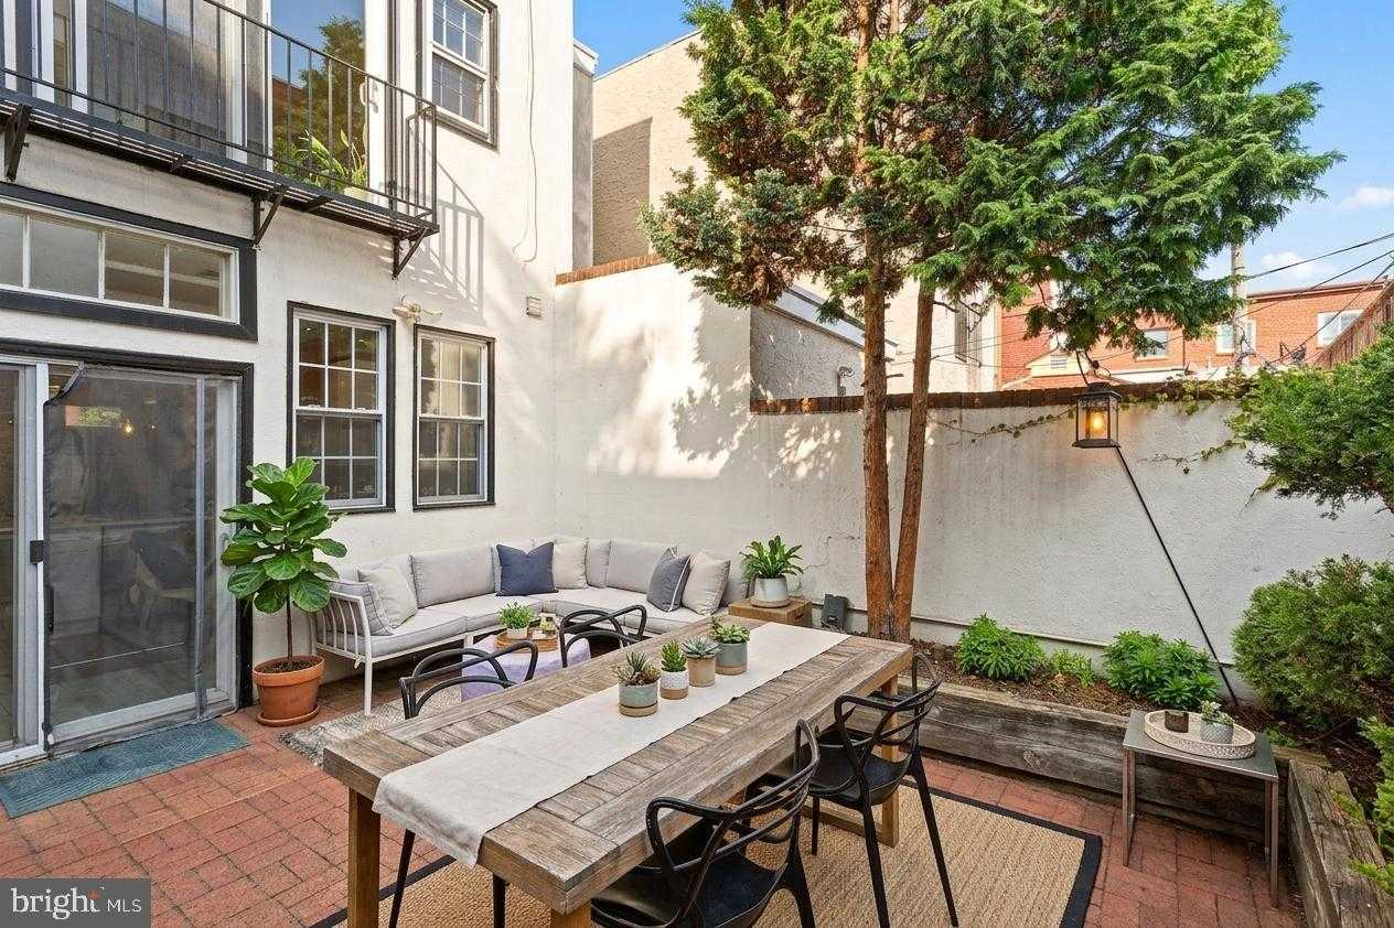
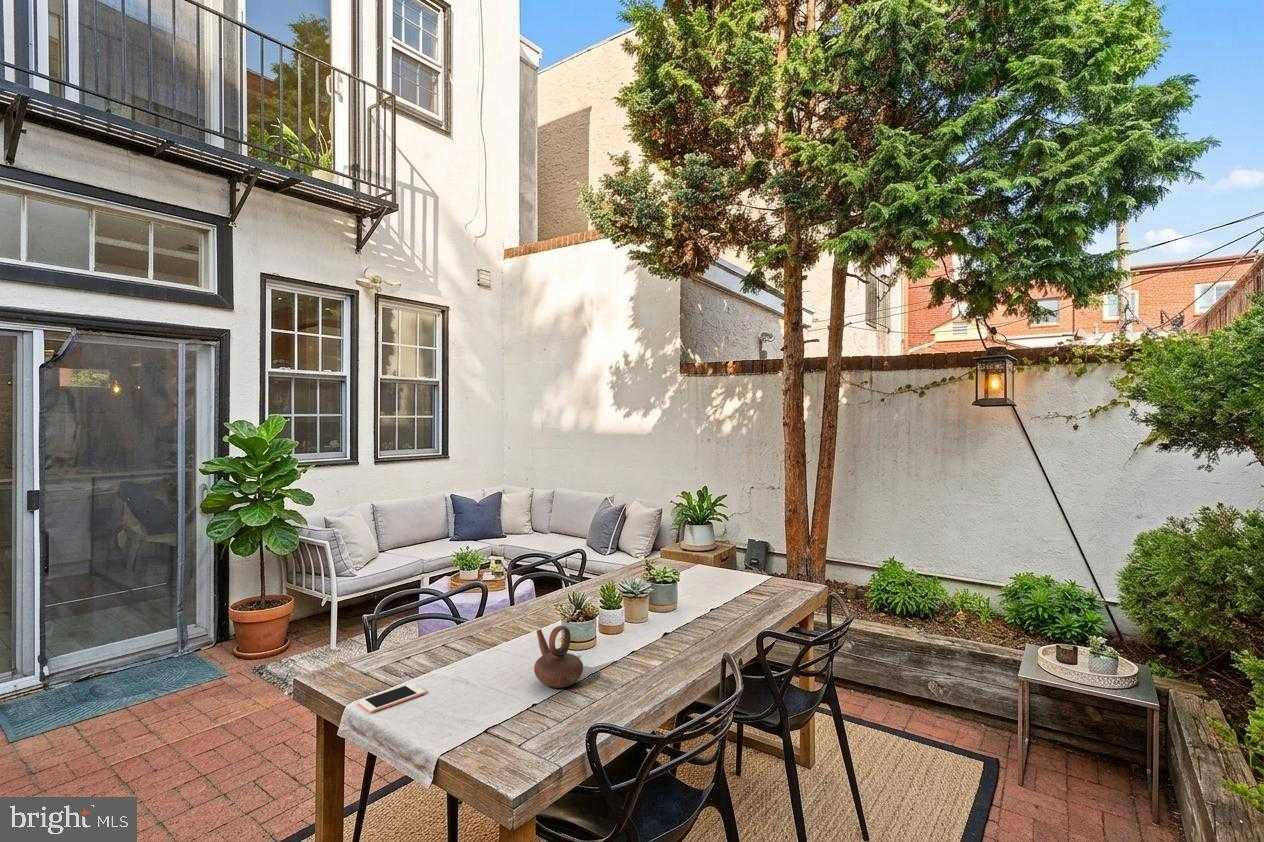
+ cell phone (392, 697)
+ teapot (553, 651)
